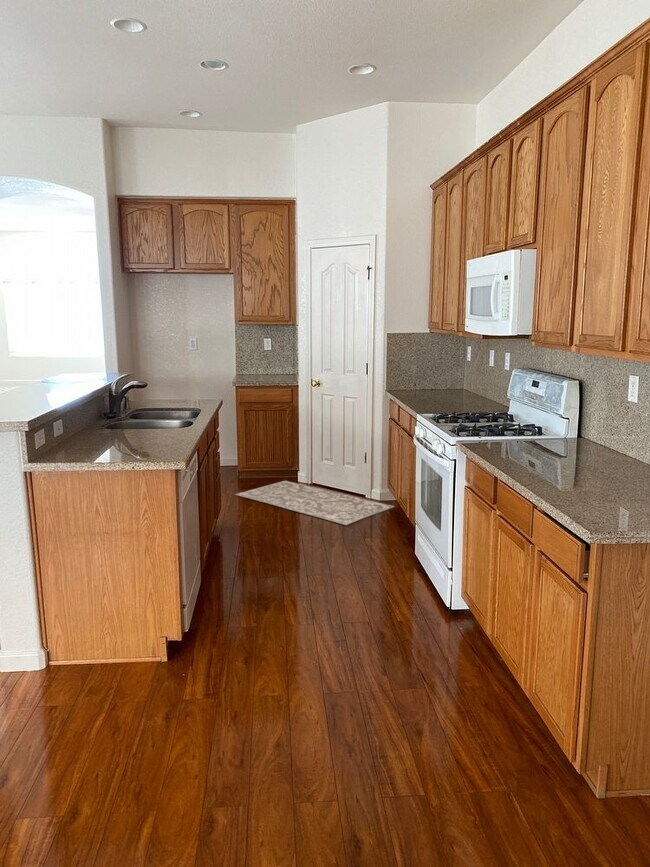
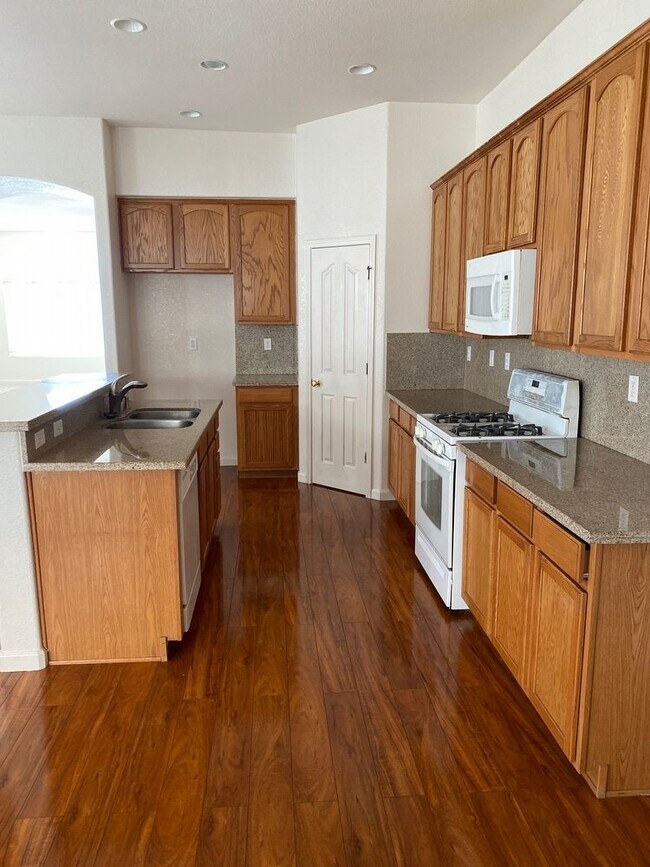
- rug (312, 500)
